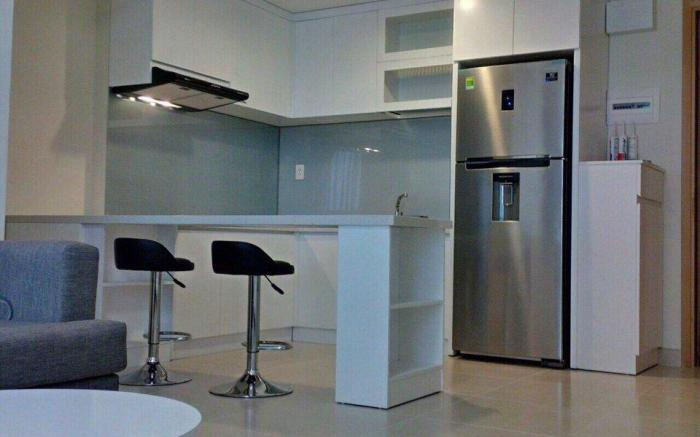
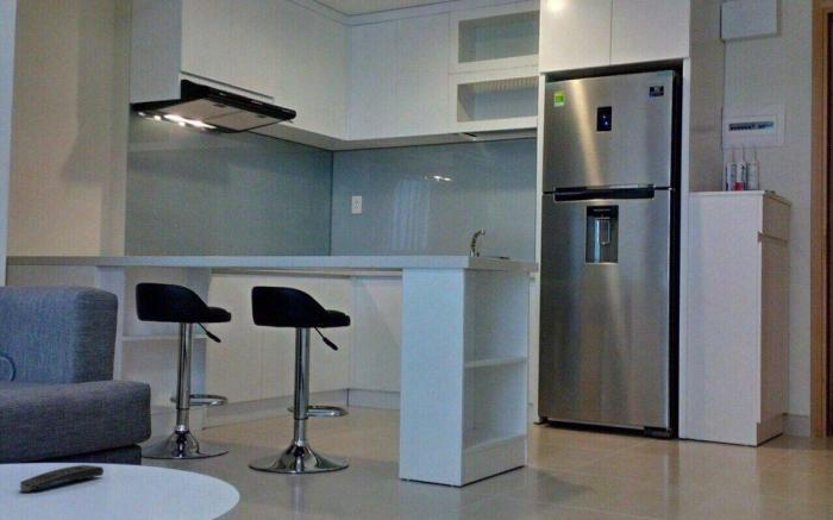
+ remote control (61, 476)
